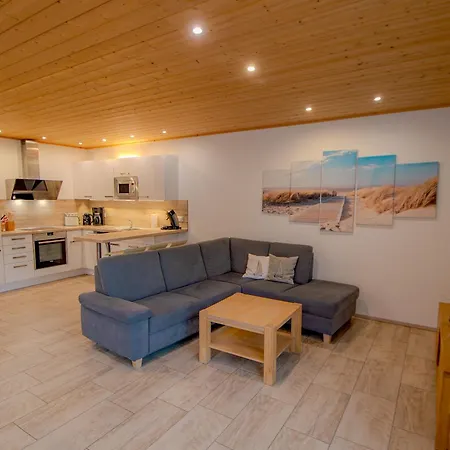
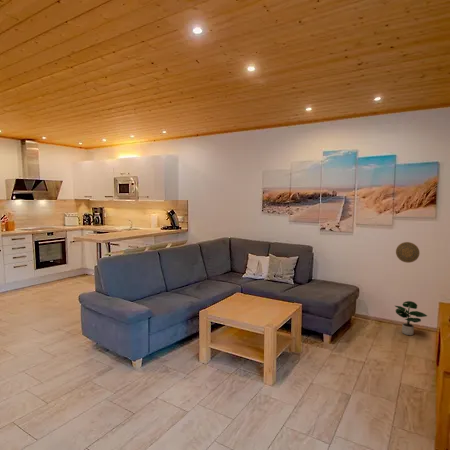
+ potted plant (410, 319)
+ decorative plate (407, 252)
